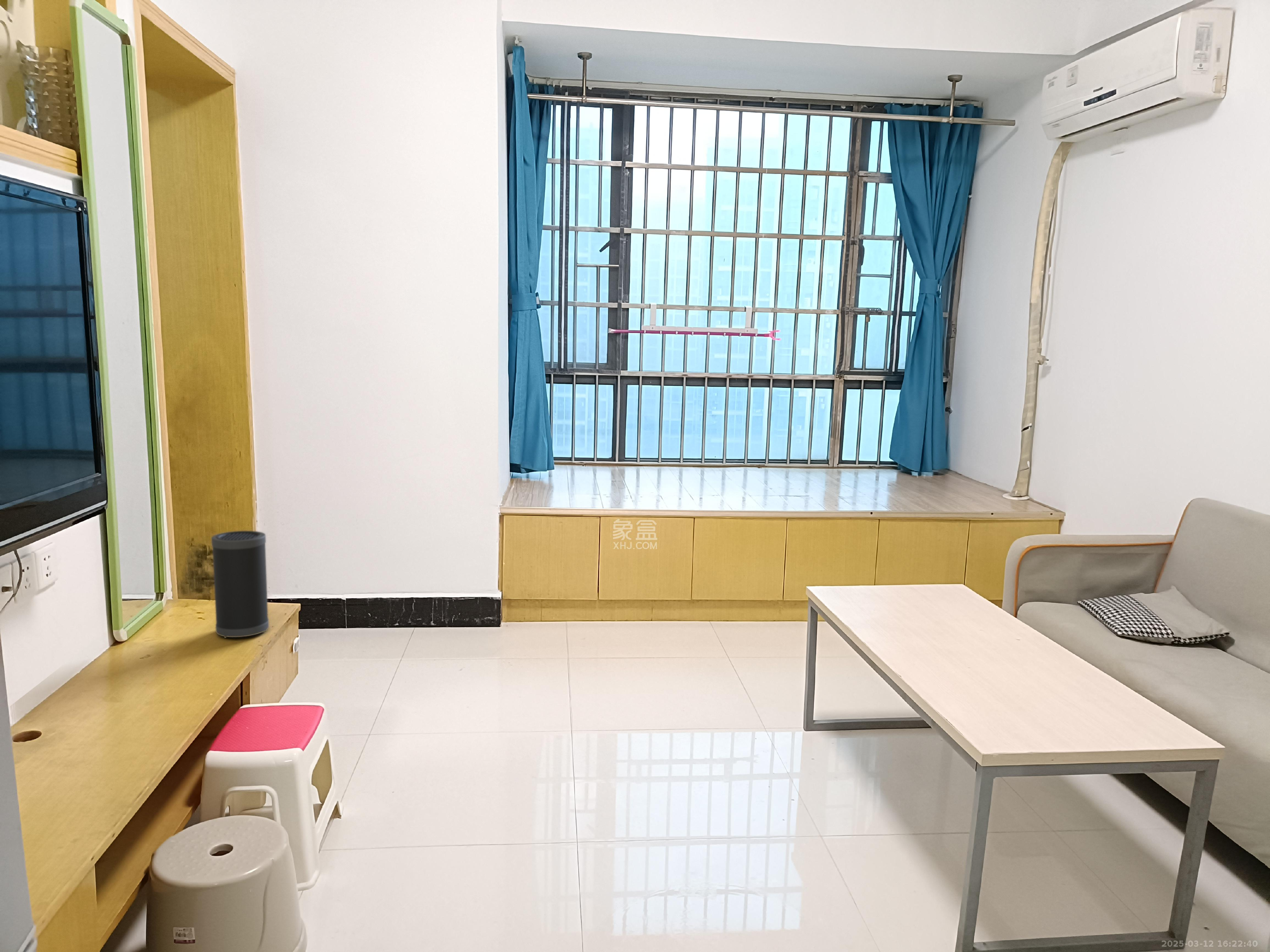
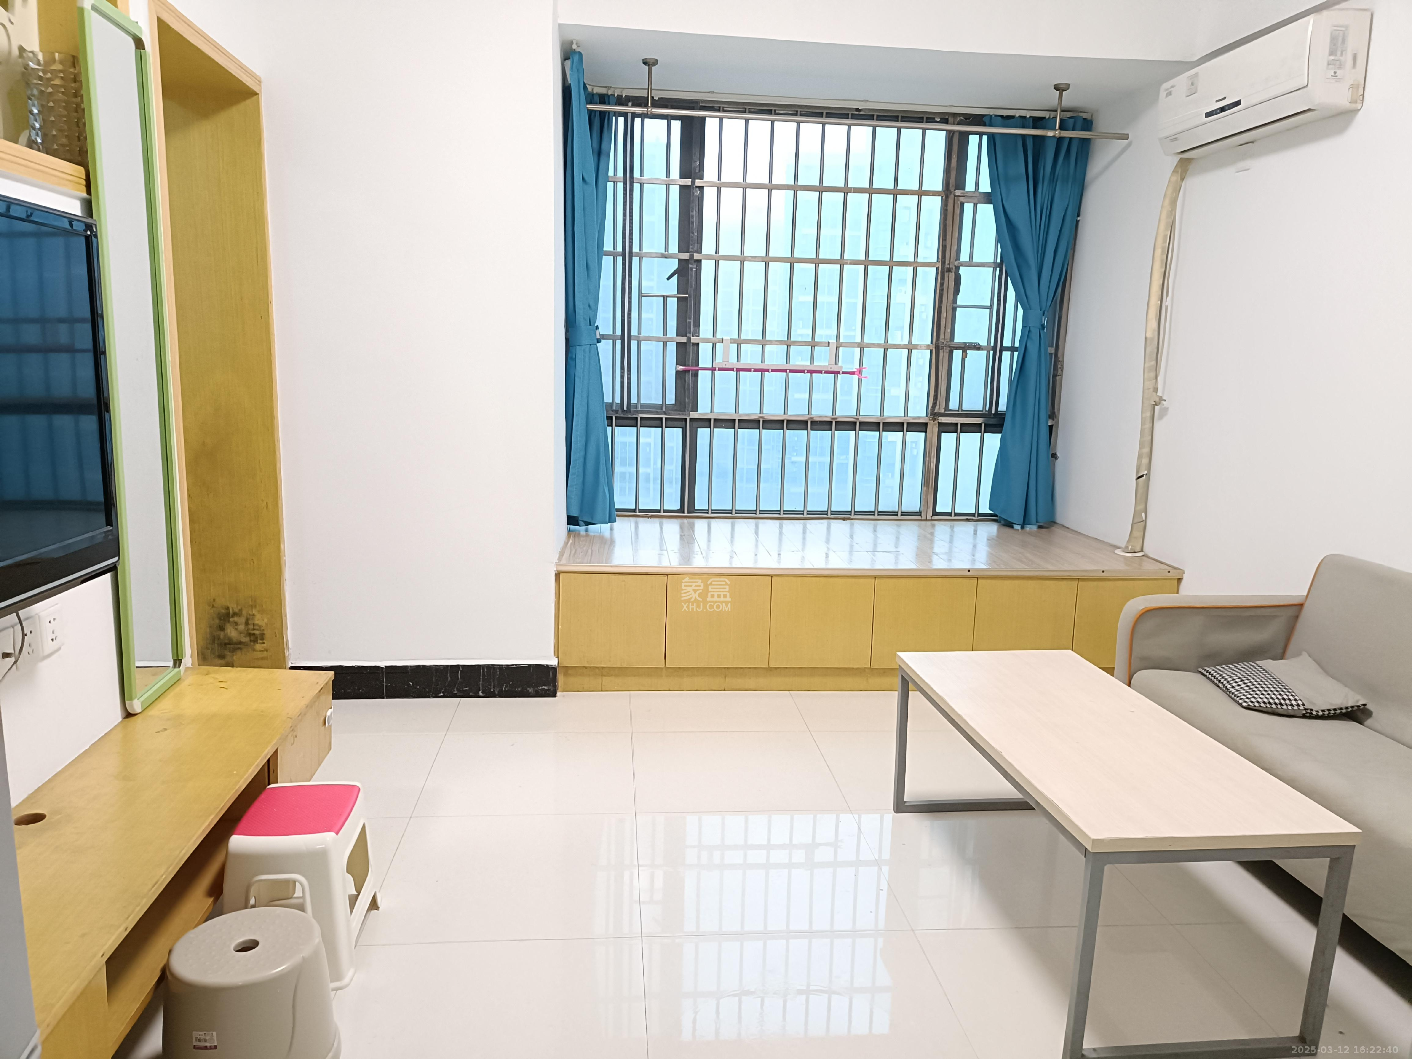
- speaker (241, 584)
